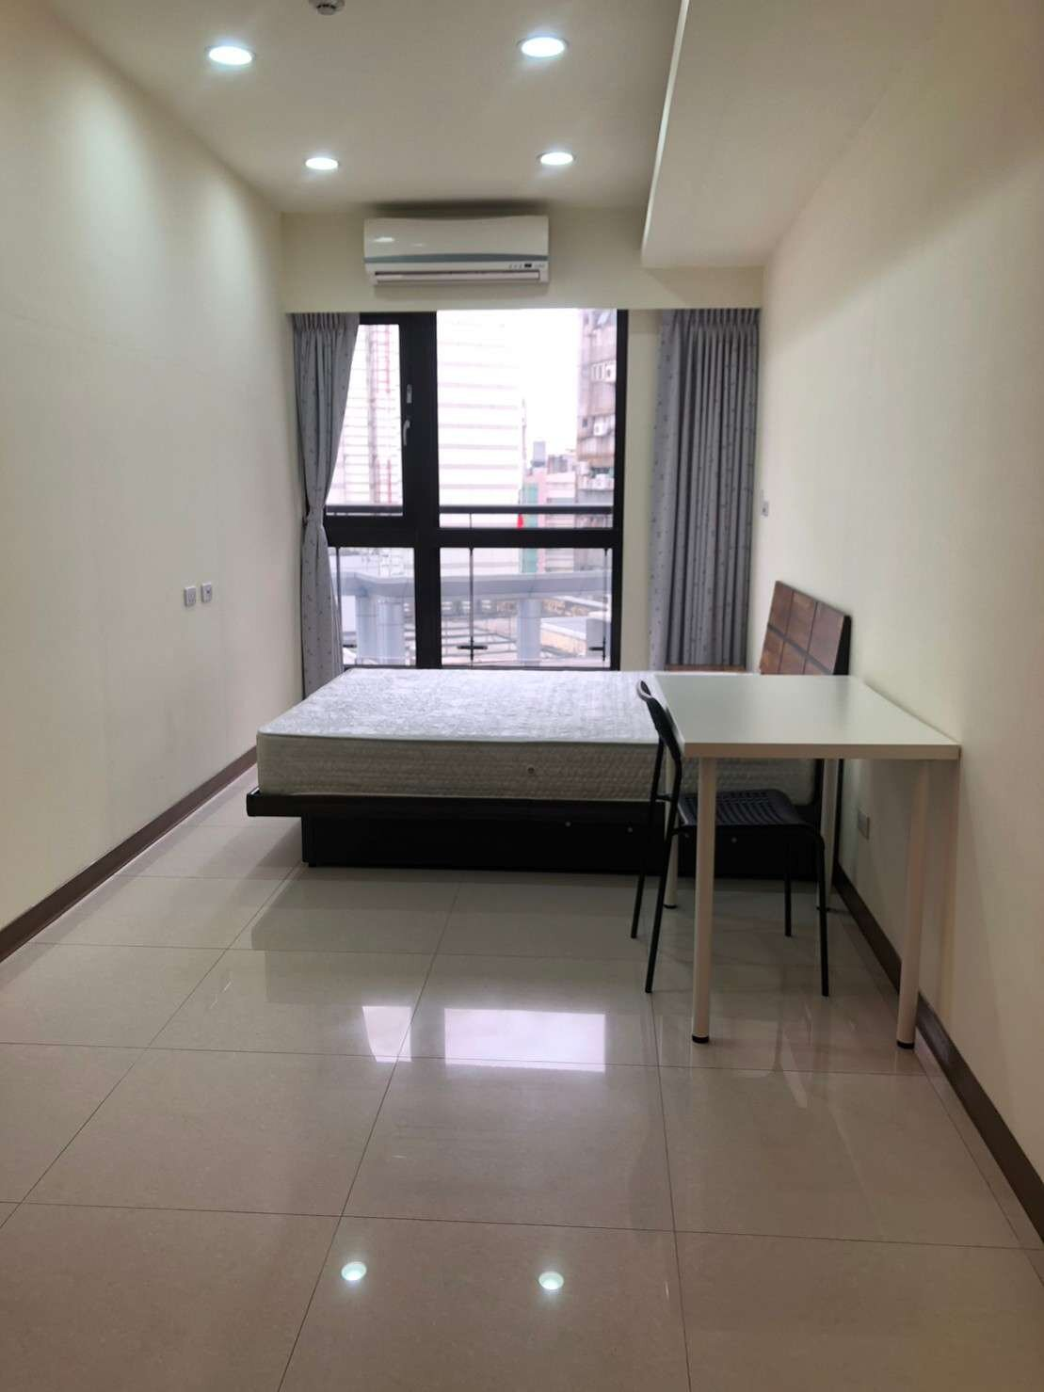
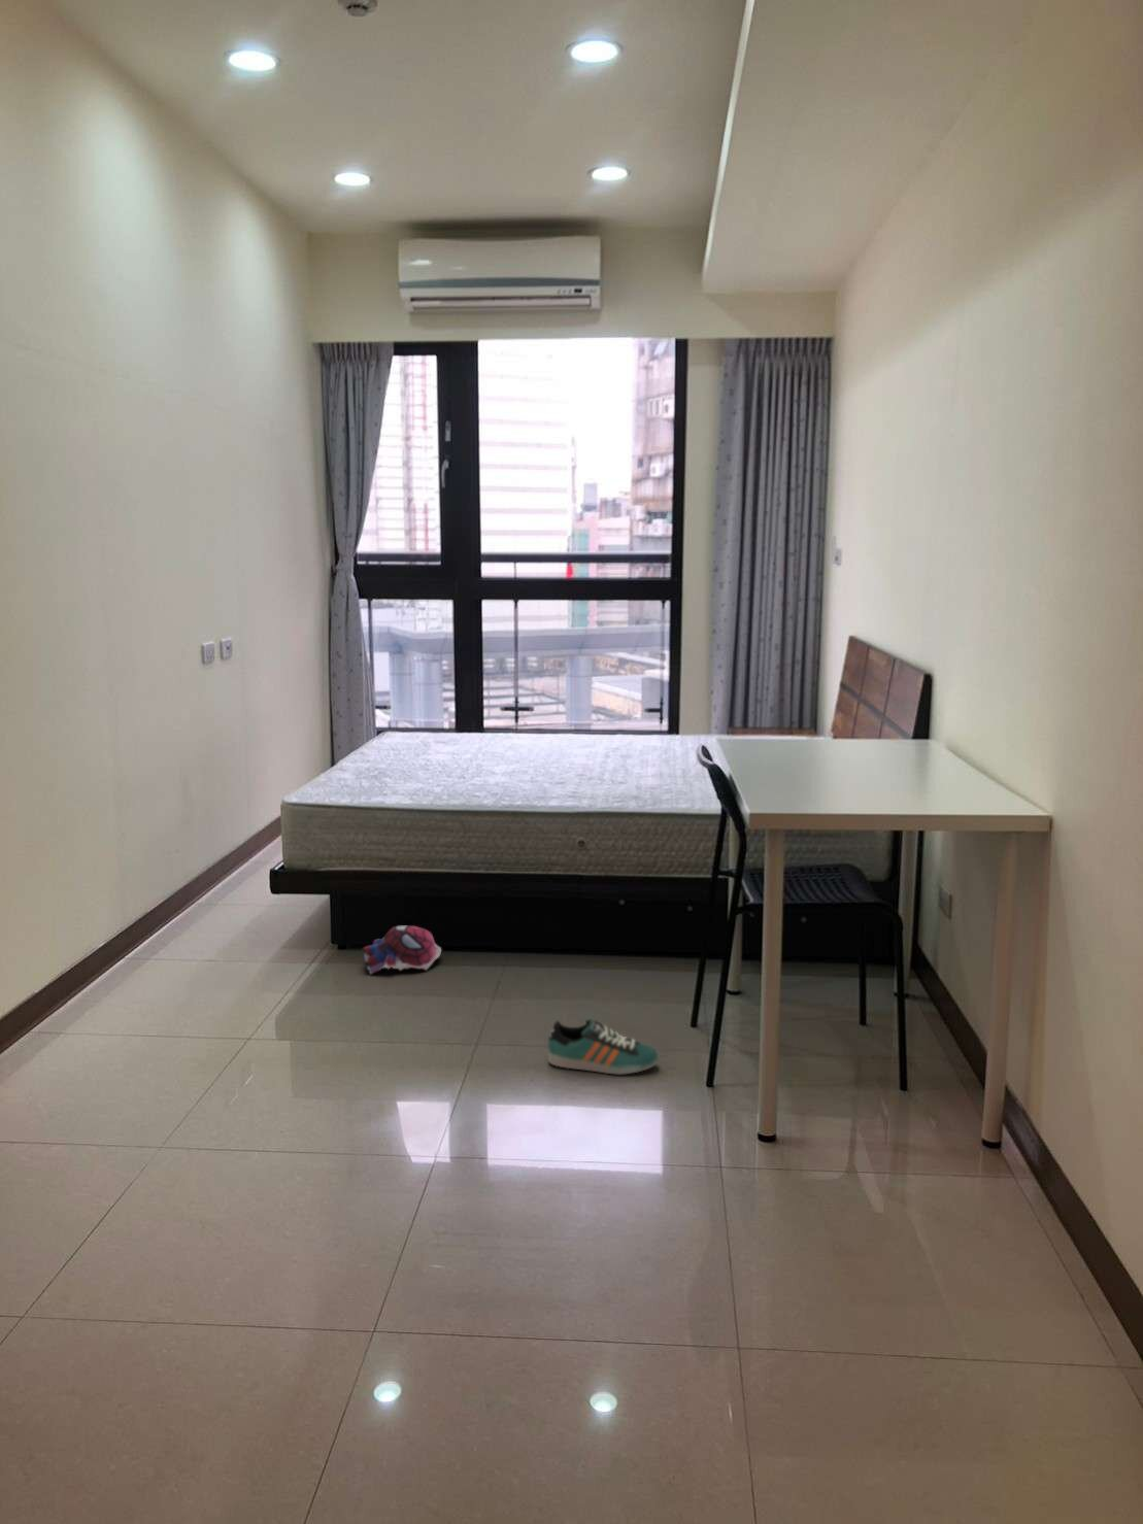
+ sneaker (602, 1044)
+ plush toy (401, 946)
